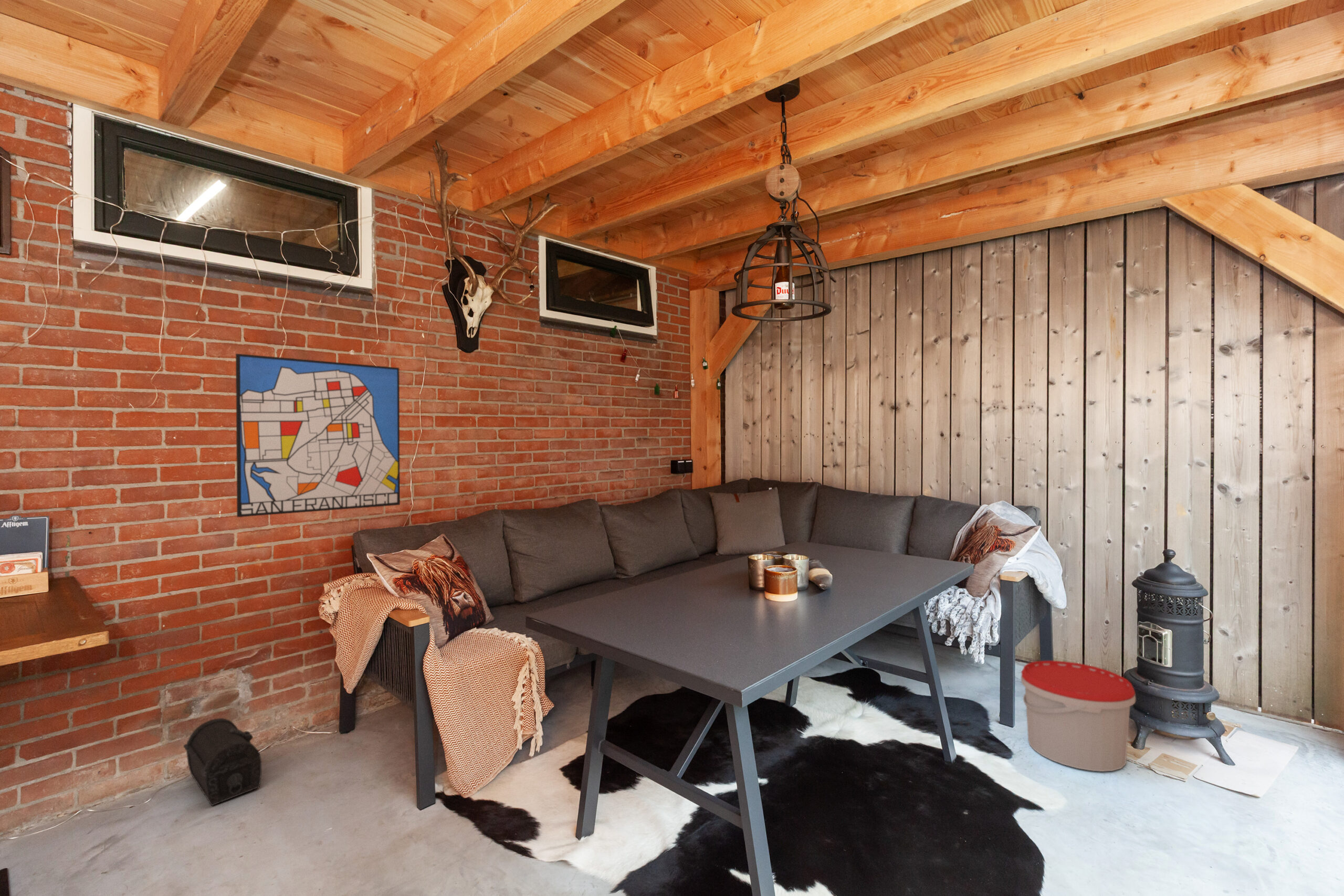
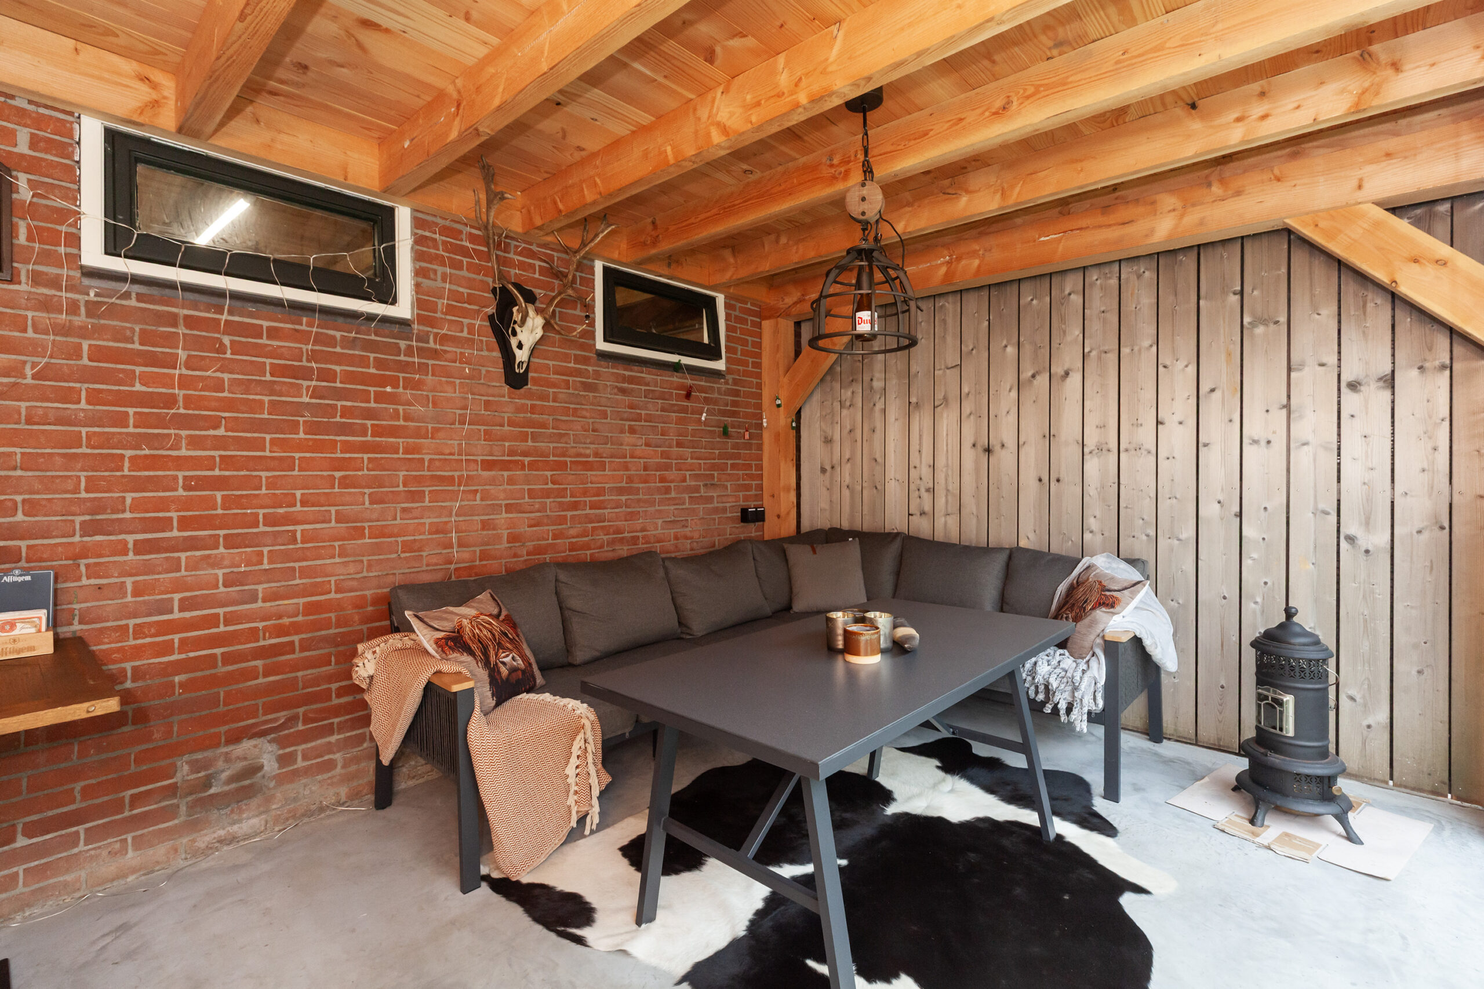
- wall art (325, 436)
- bucket (1075, 713)
- treasure chest (225, 756)
